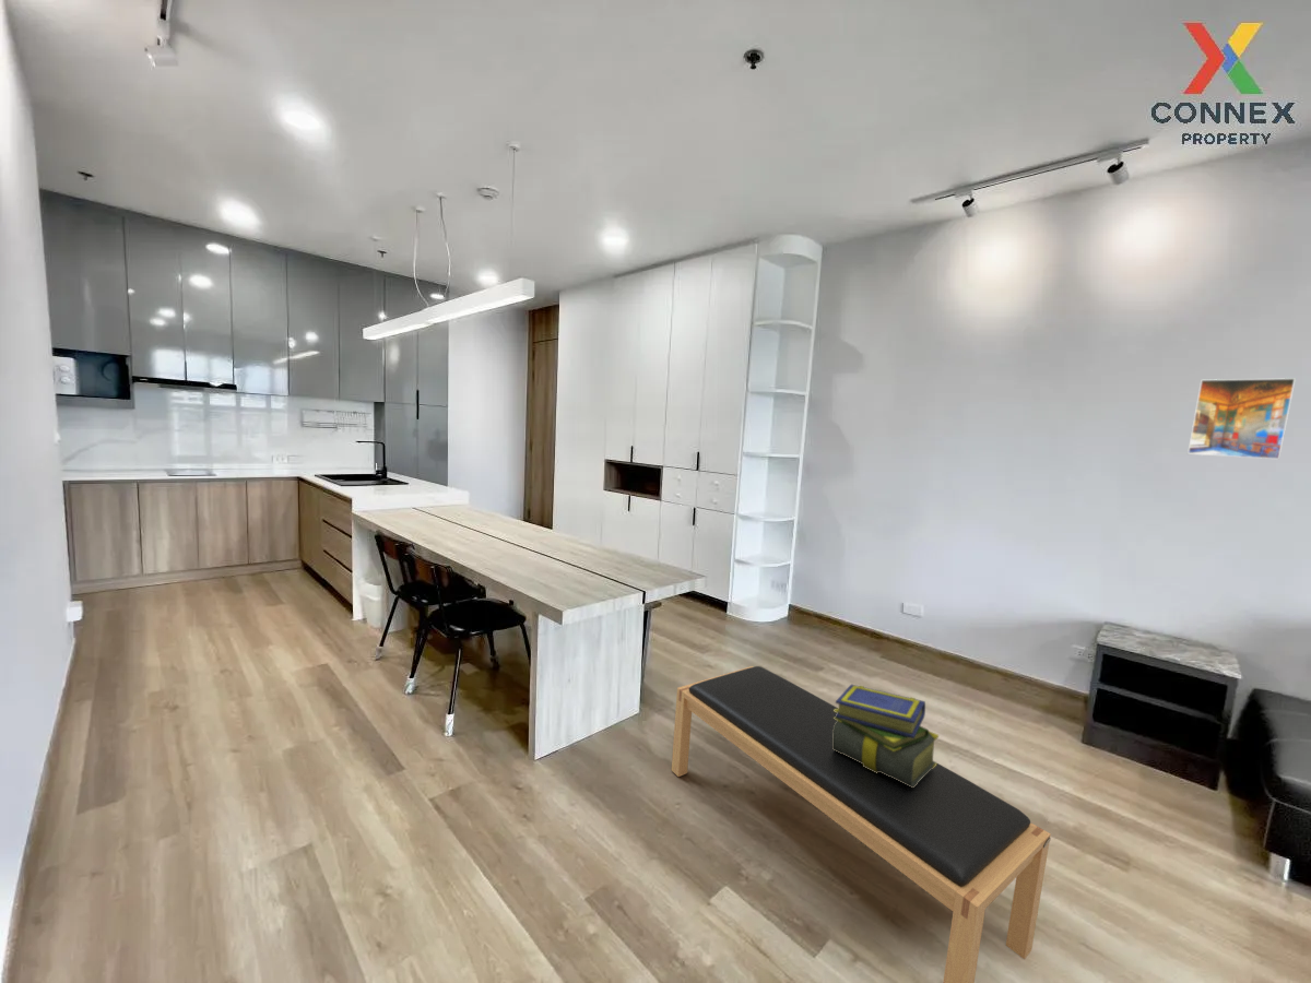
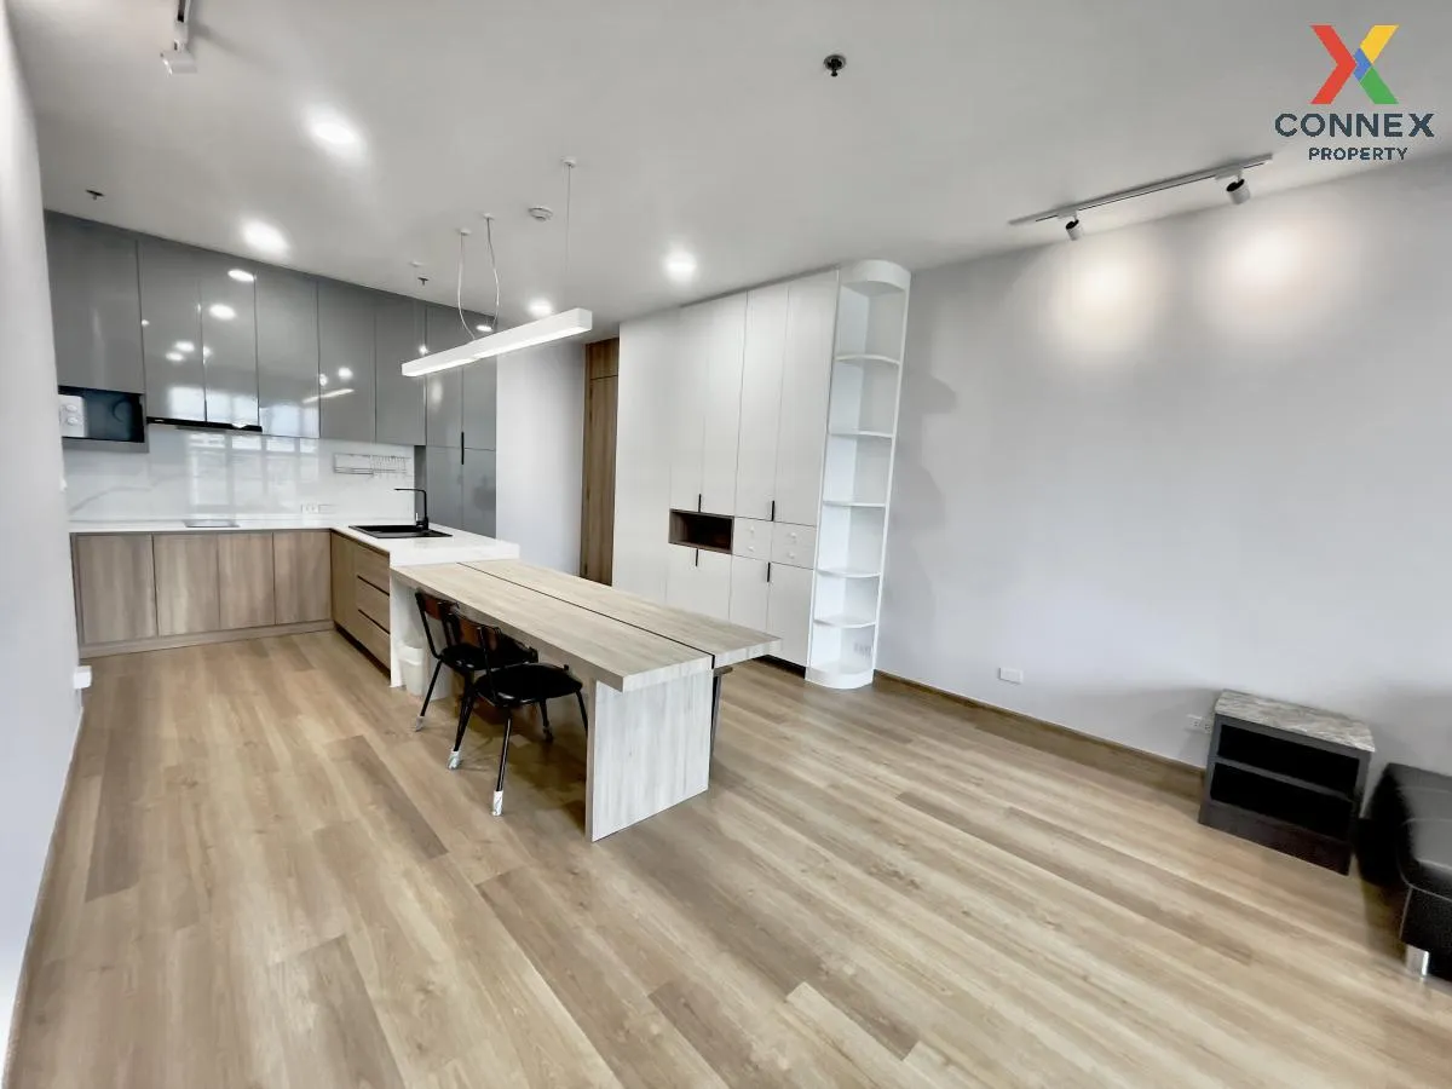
- bench (823, 789)
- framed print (1238, 417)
- stack of books (881, 729)
